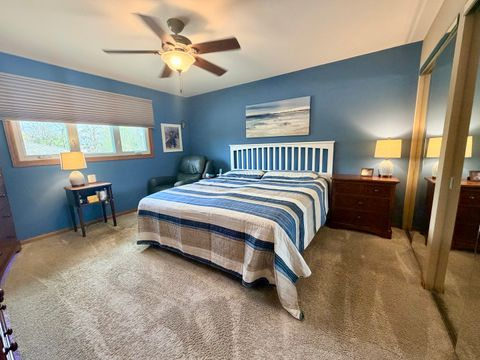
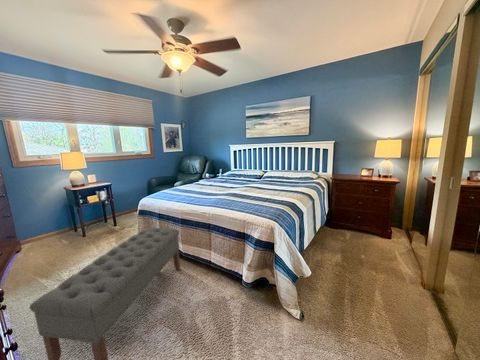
+ bench (129, 278)
